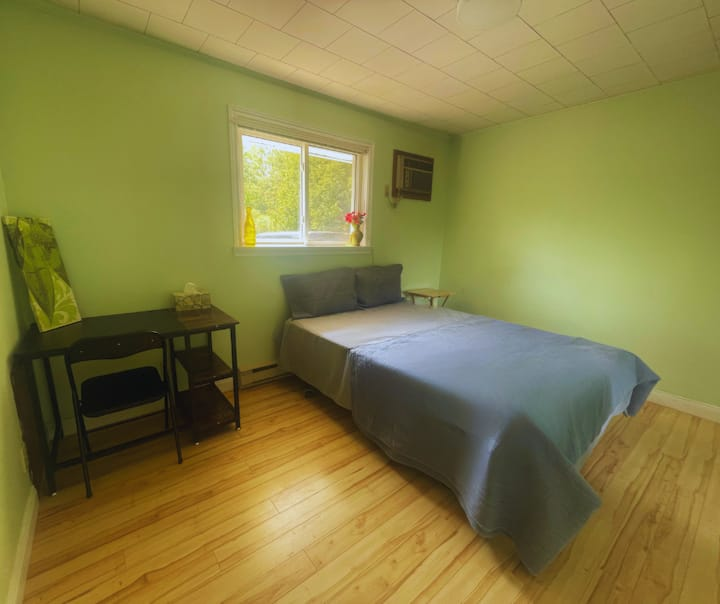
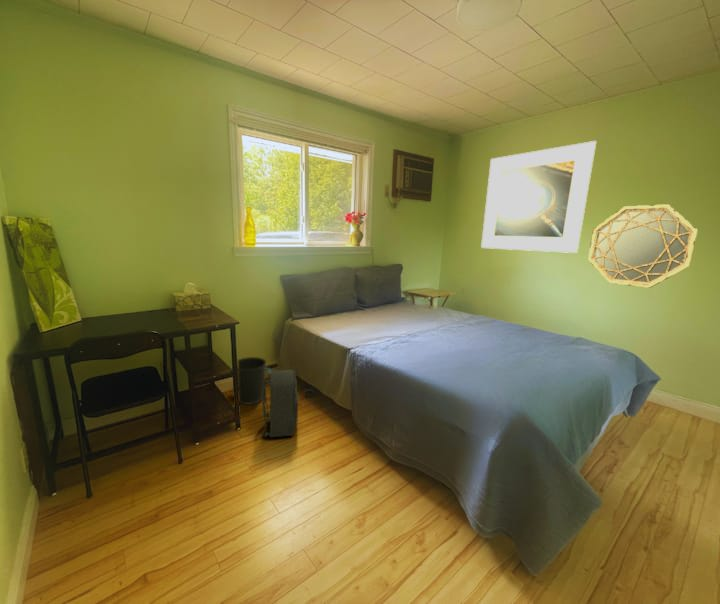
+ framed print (530, 202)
+ home mirror (637, 246)
+ backpack (280, 398)
+ wastebasket (249, 380)
